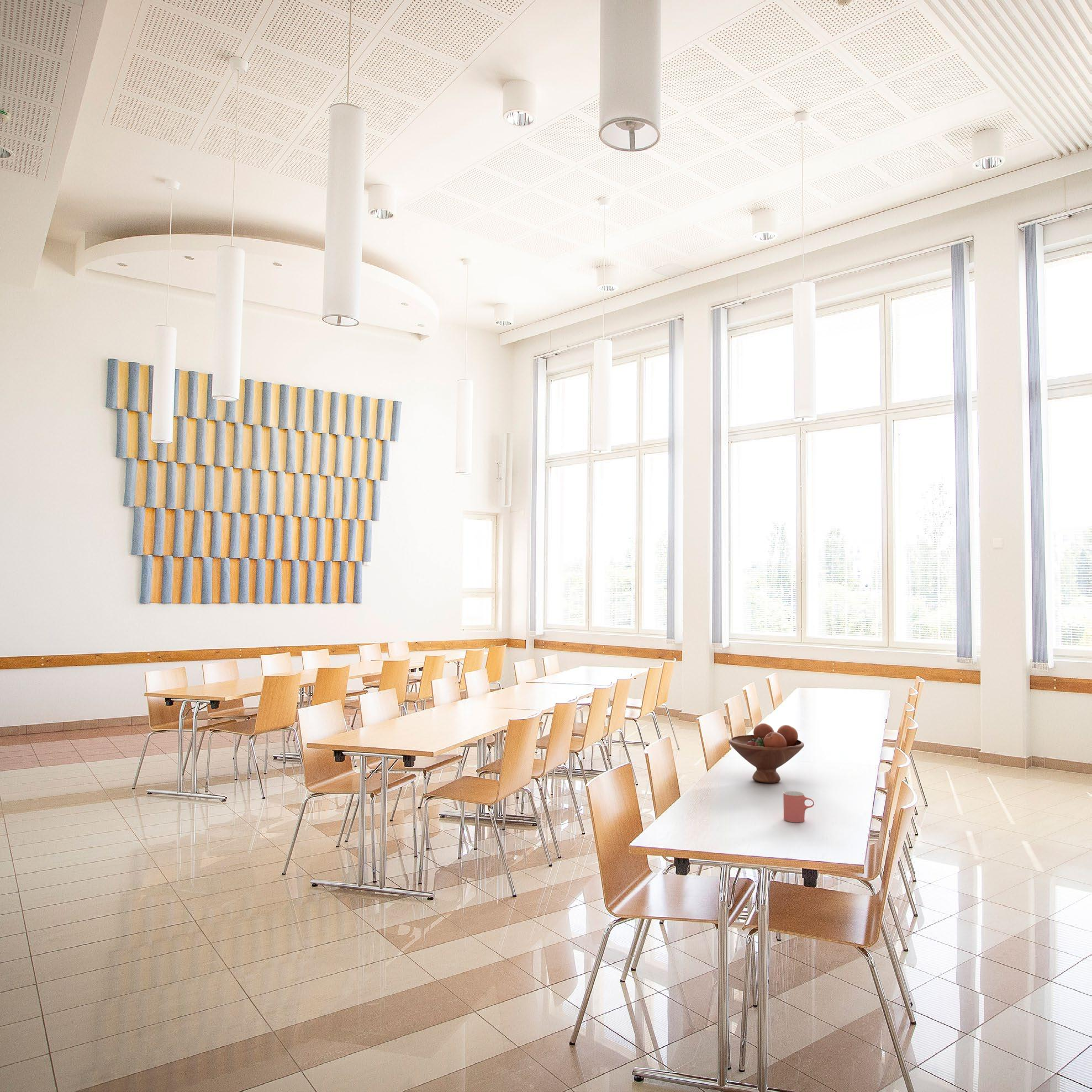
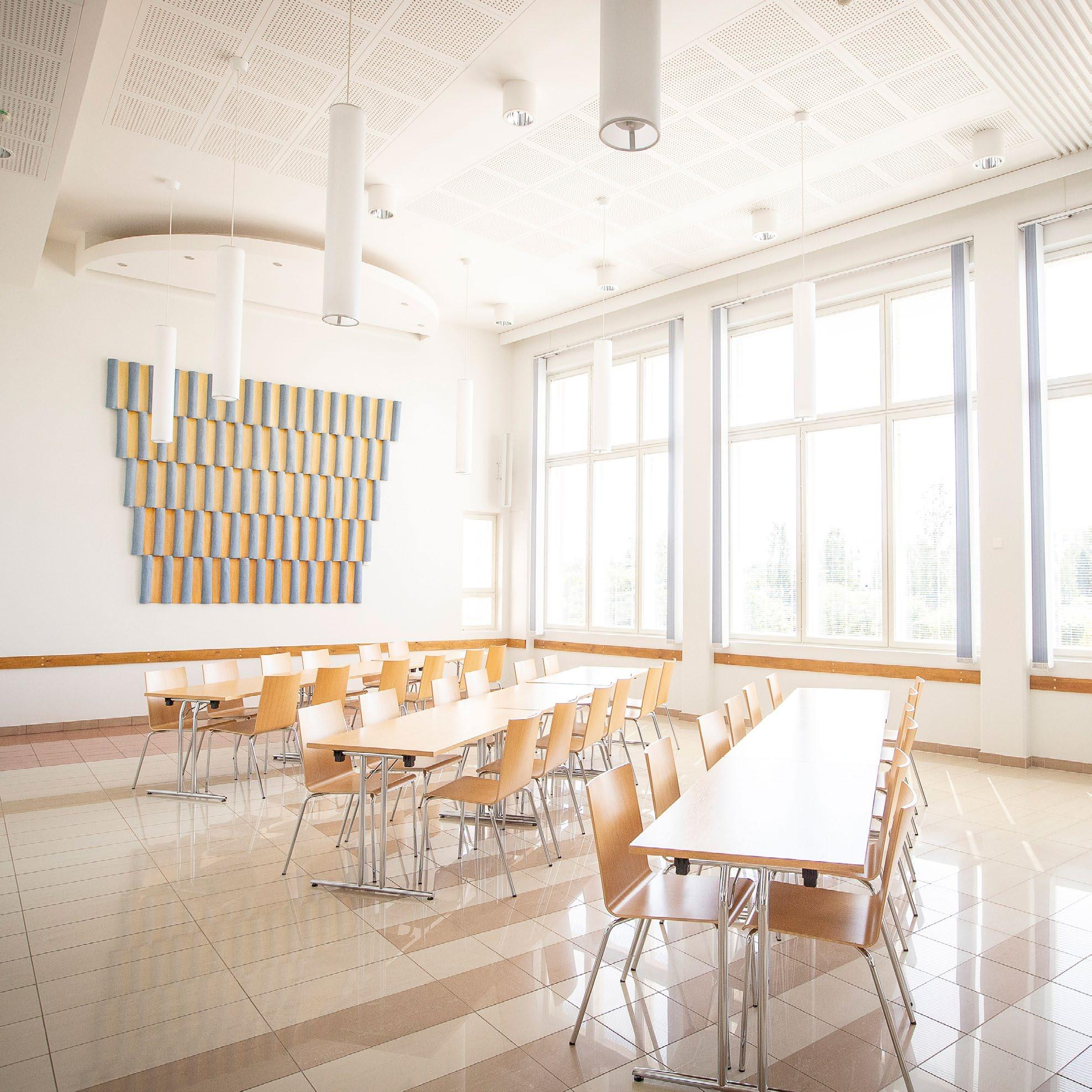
- fruit bowl (766, 753)
- cup (799, 806)
